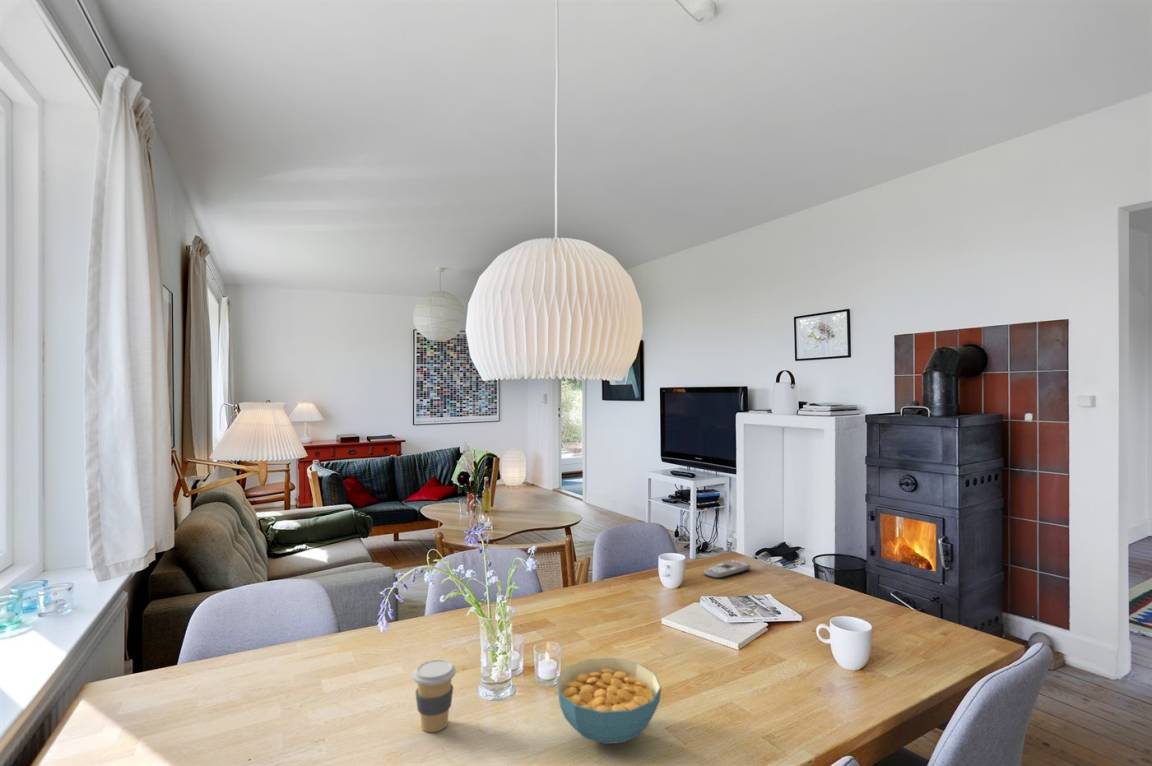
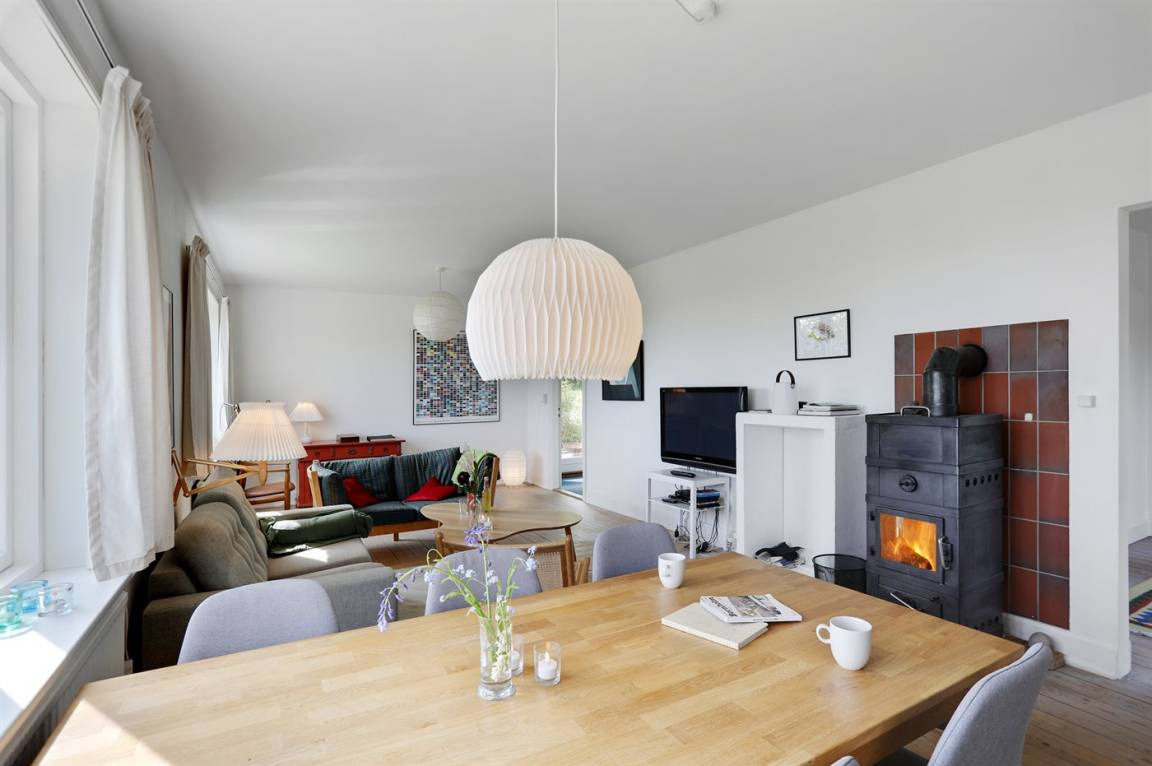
- cereal bowl (608, 708)
- coffee cup (434, 696)
- remote control (726, 569)
